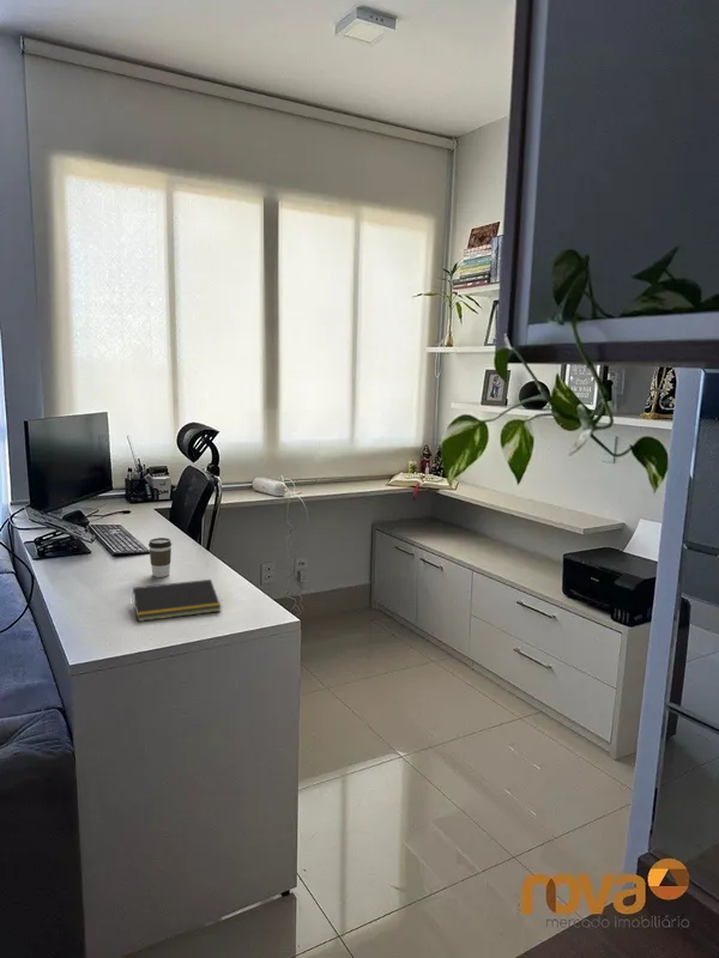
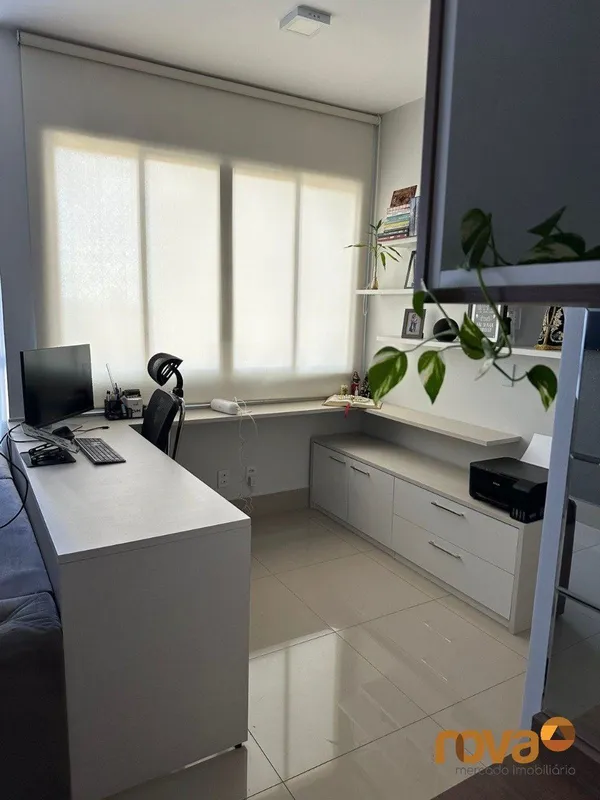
- coffee cup (161, 557)
- notepad (176, 599)
